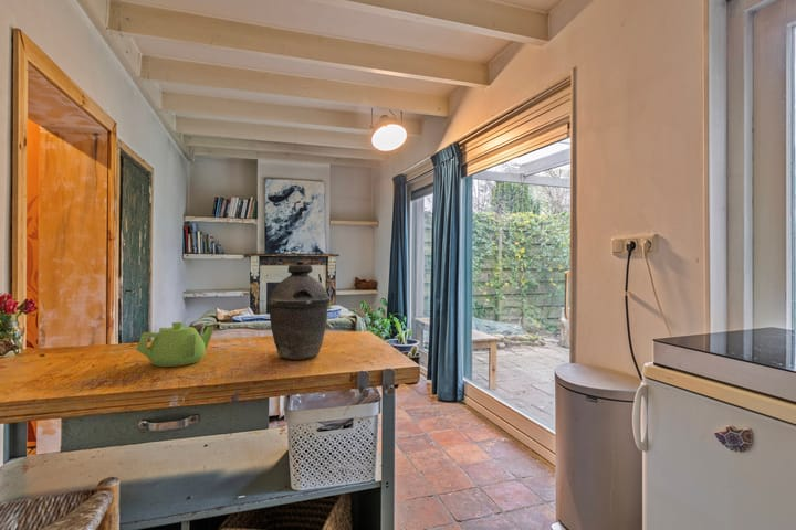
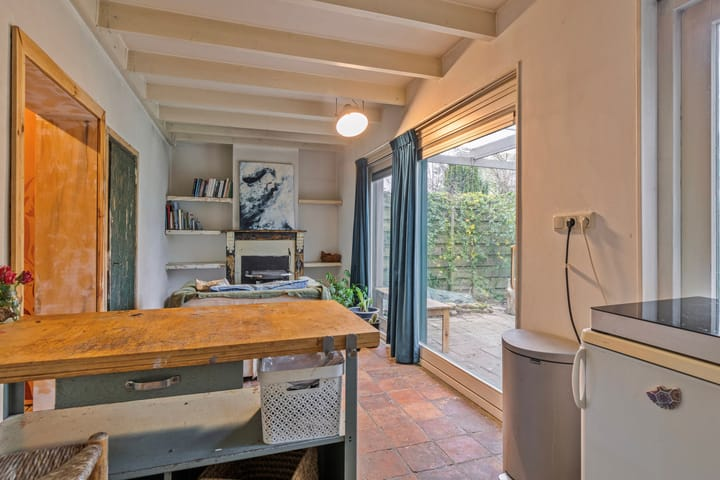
- kettle (298, 308)
- teapot (177, 341)
